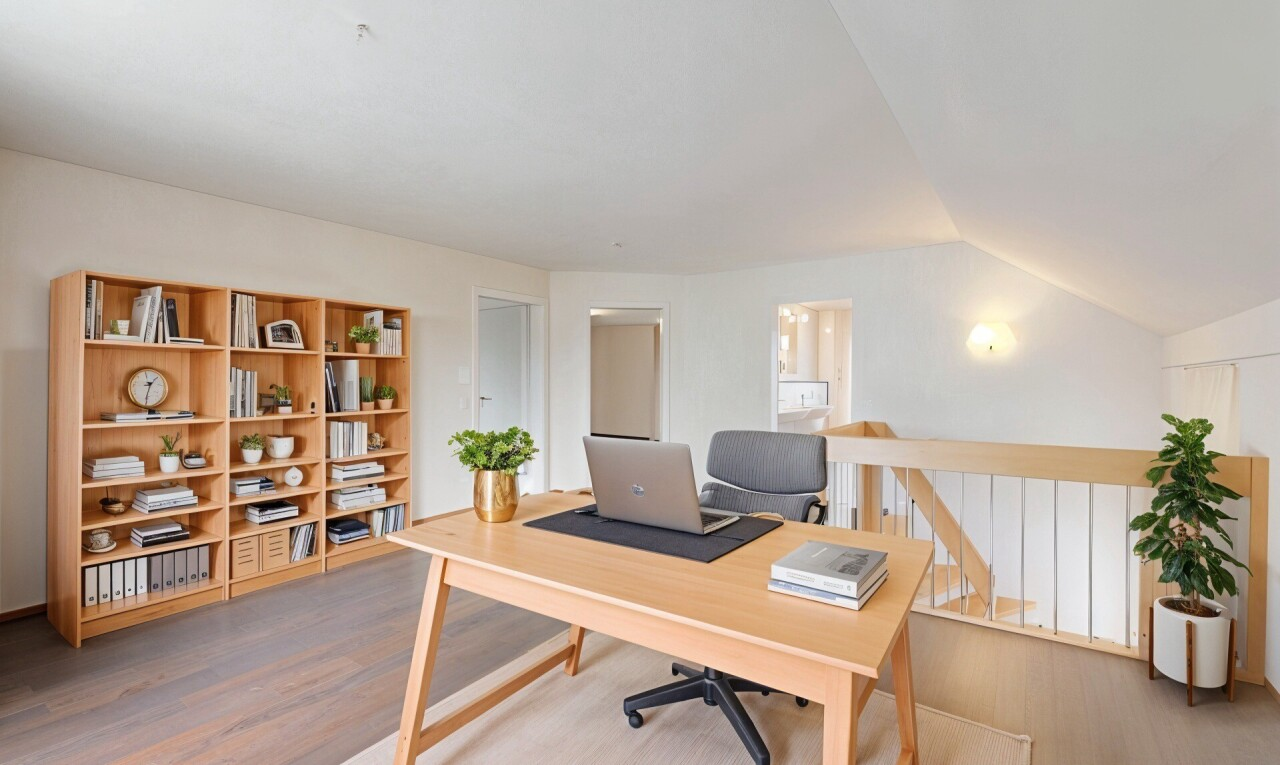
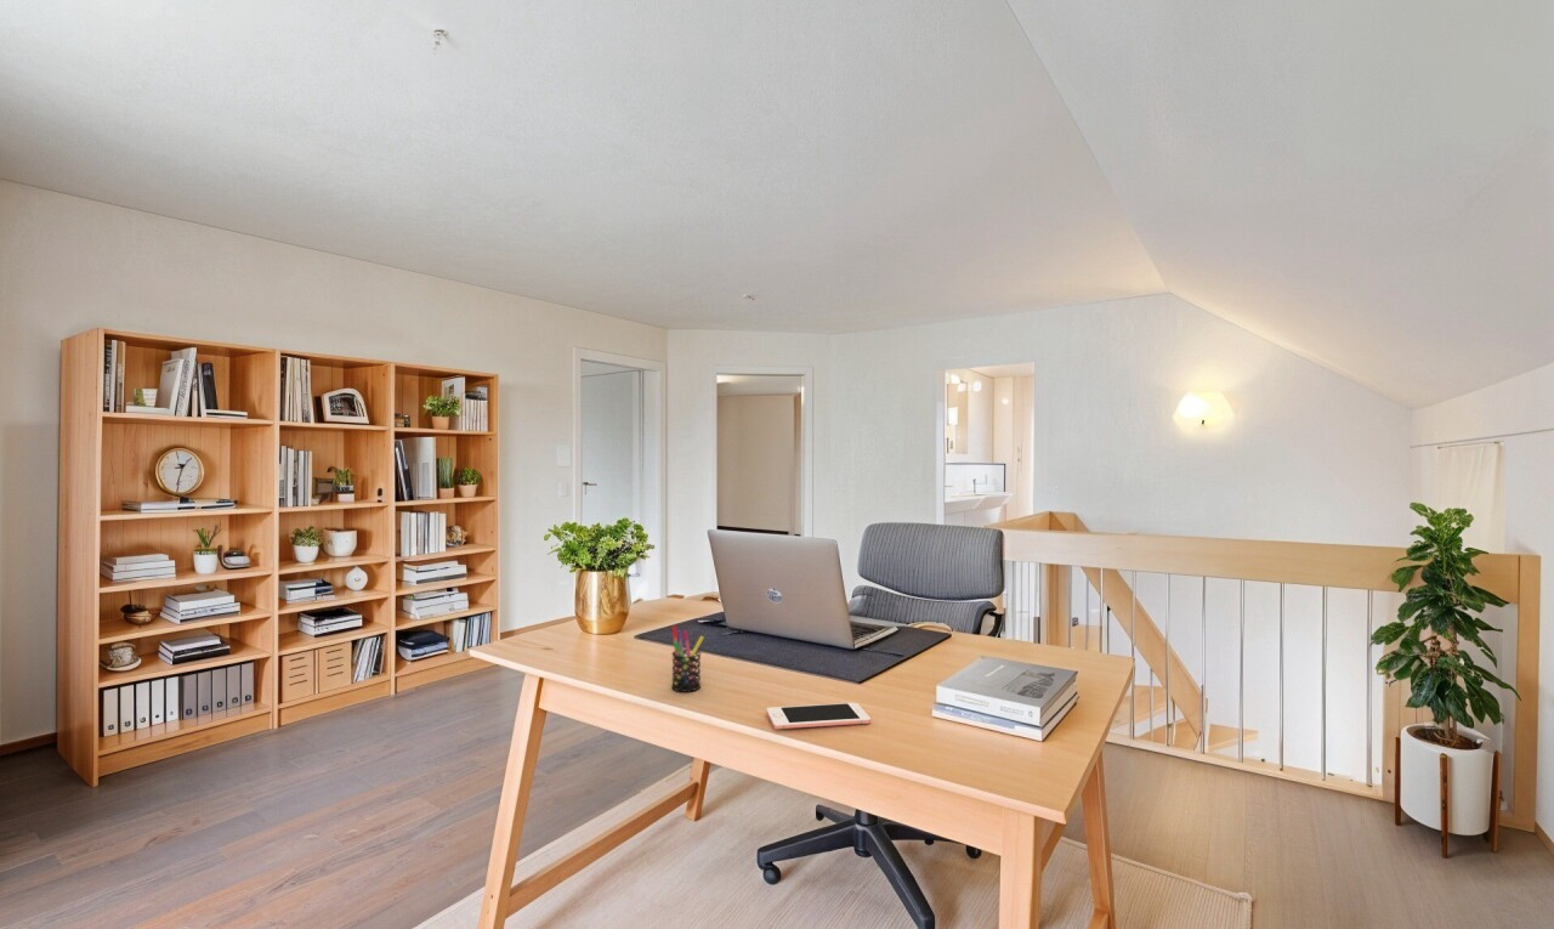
+ pen holder (682, 657)
+ cell phone (817, 715)
